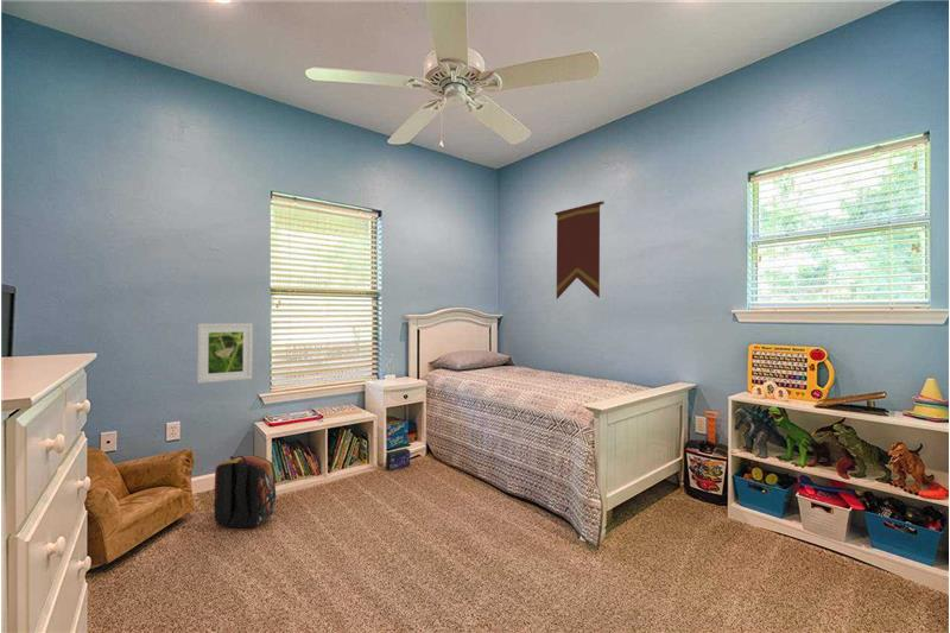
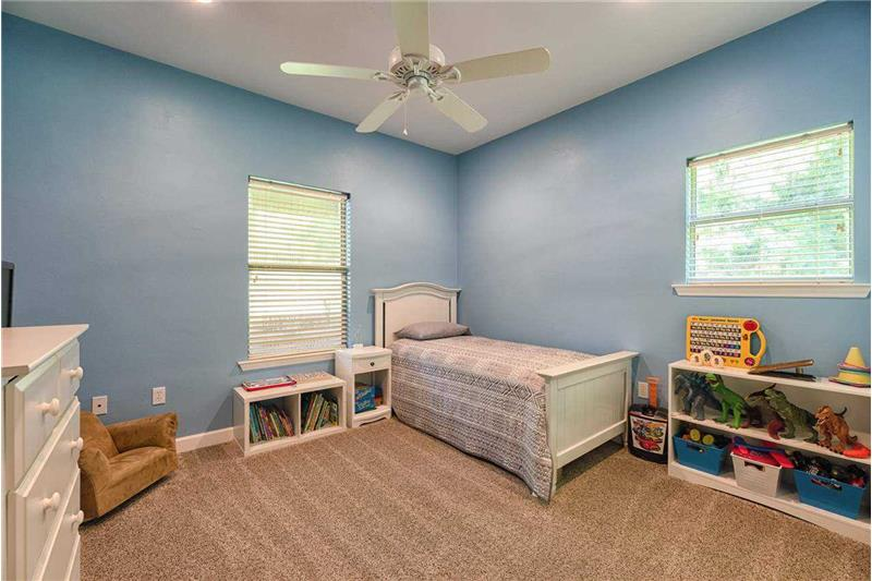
- backpack (243, 487)
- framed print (226, 352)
- box (398, 458)
- pennant (577, 253)
